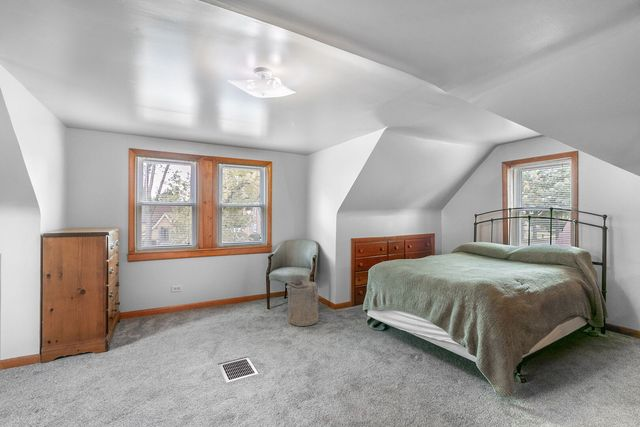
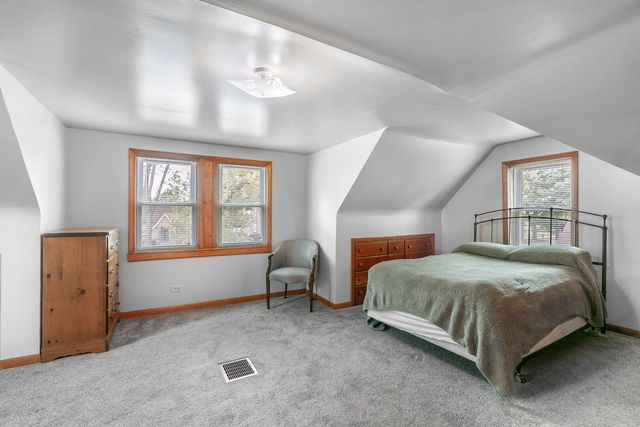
- laundry hamper (303, 300)
